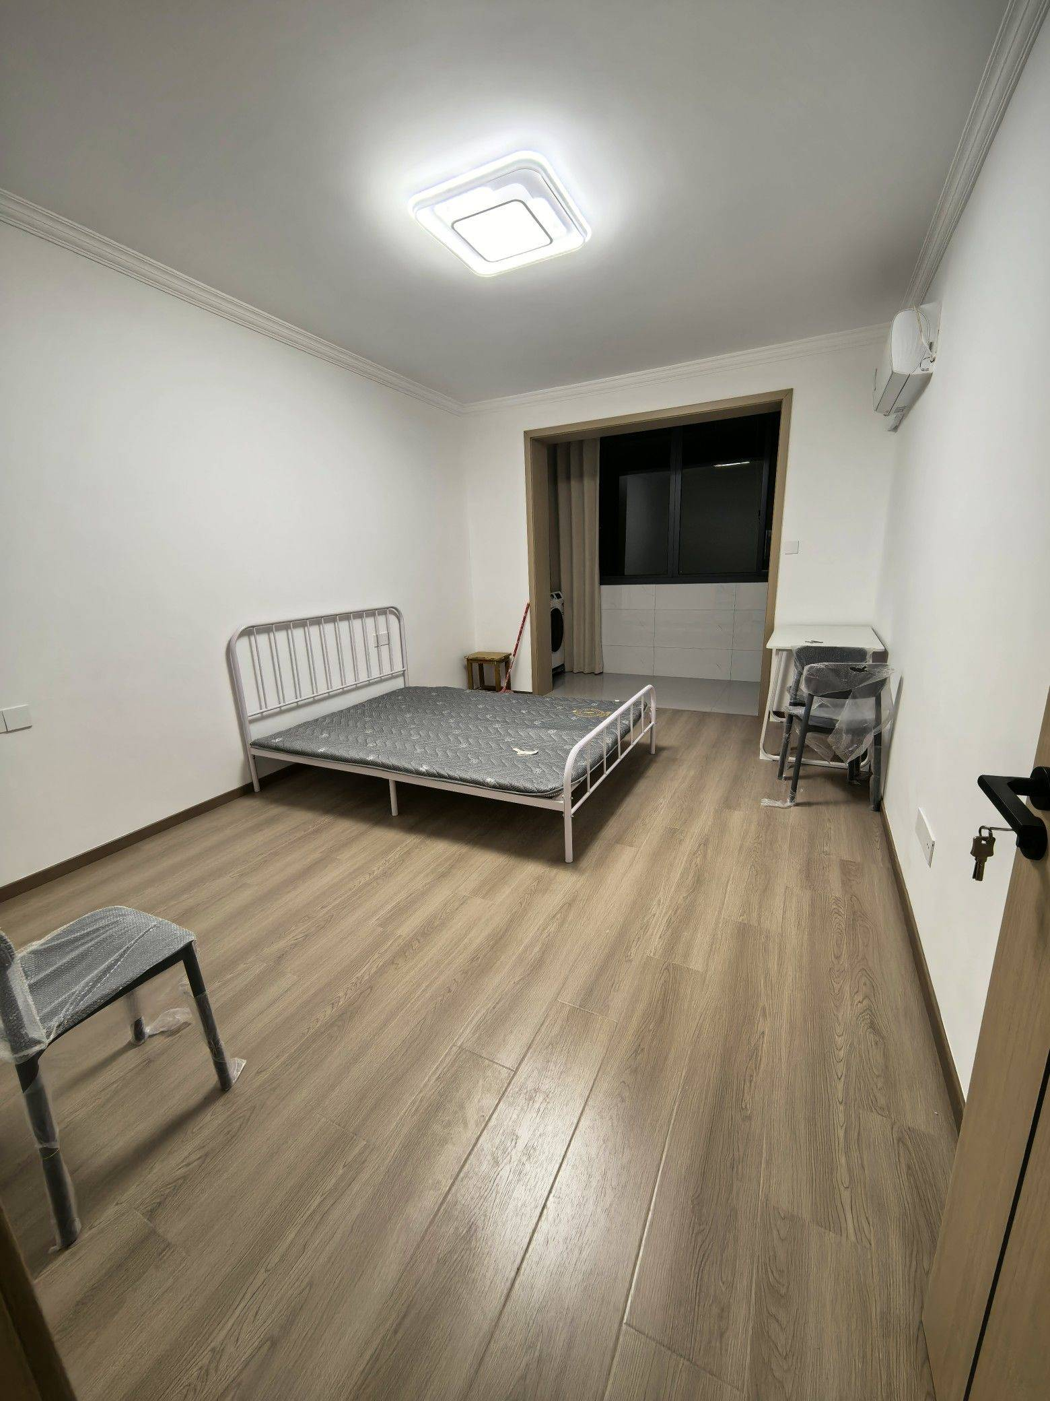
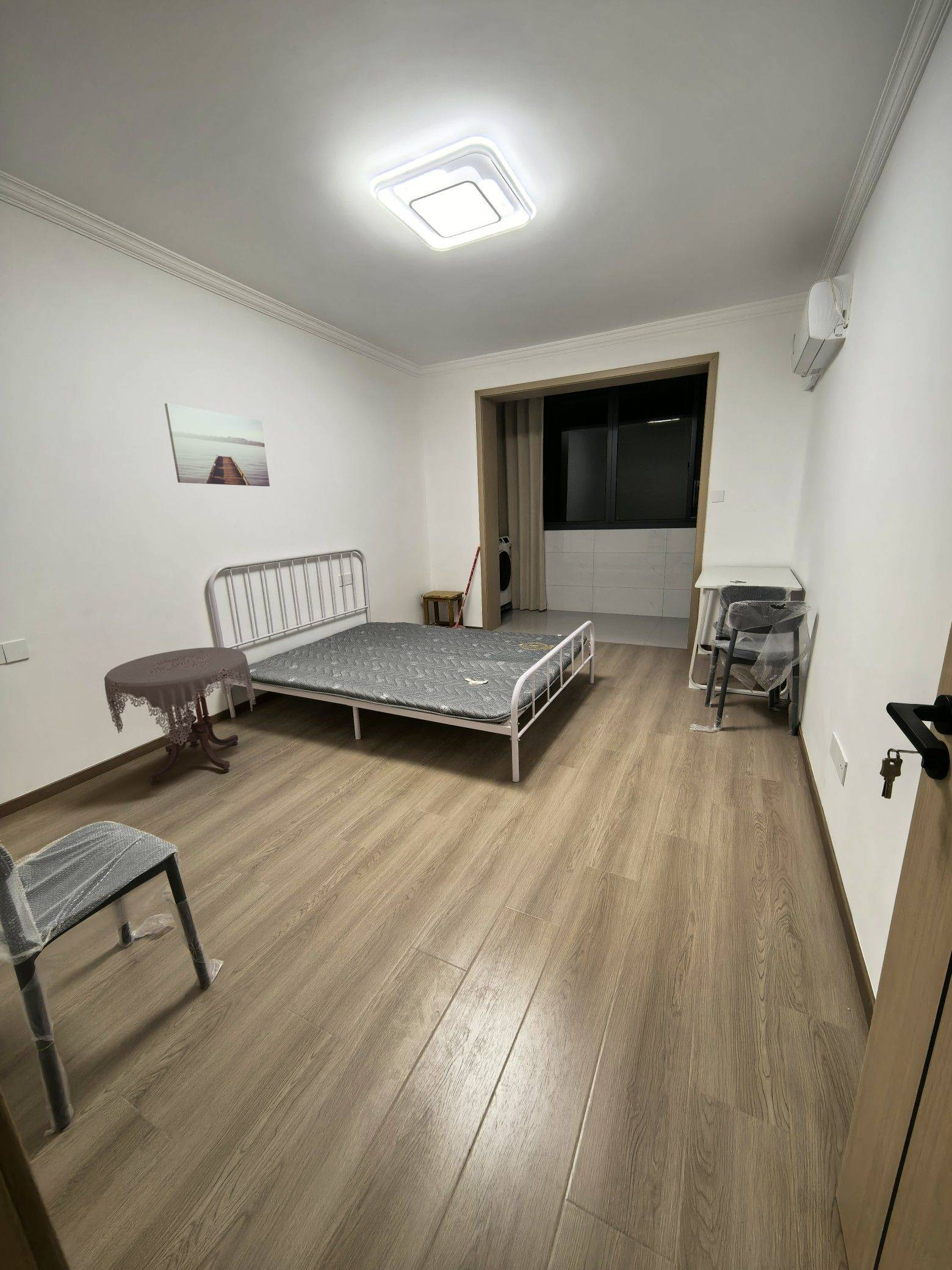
+ wall art (222, 449)
+ side table (189, 713)
